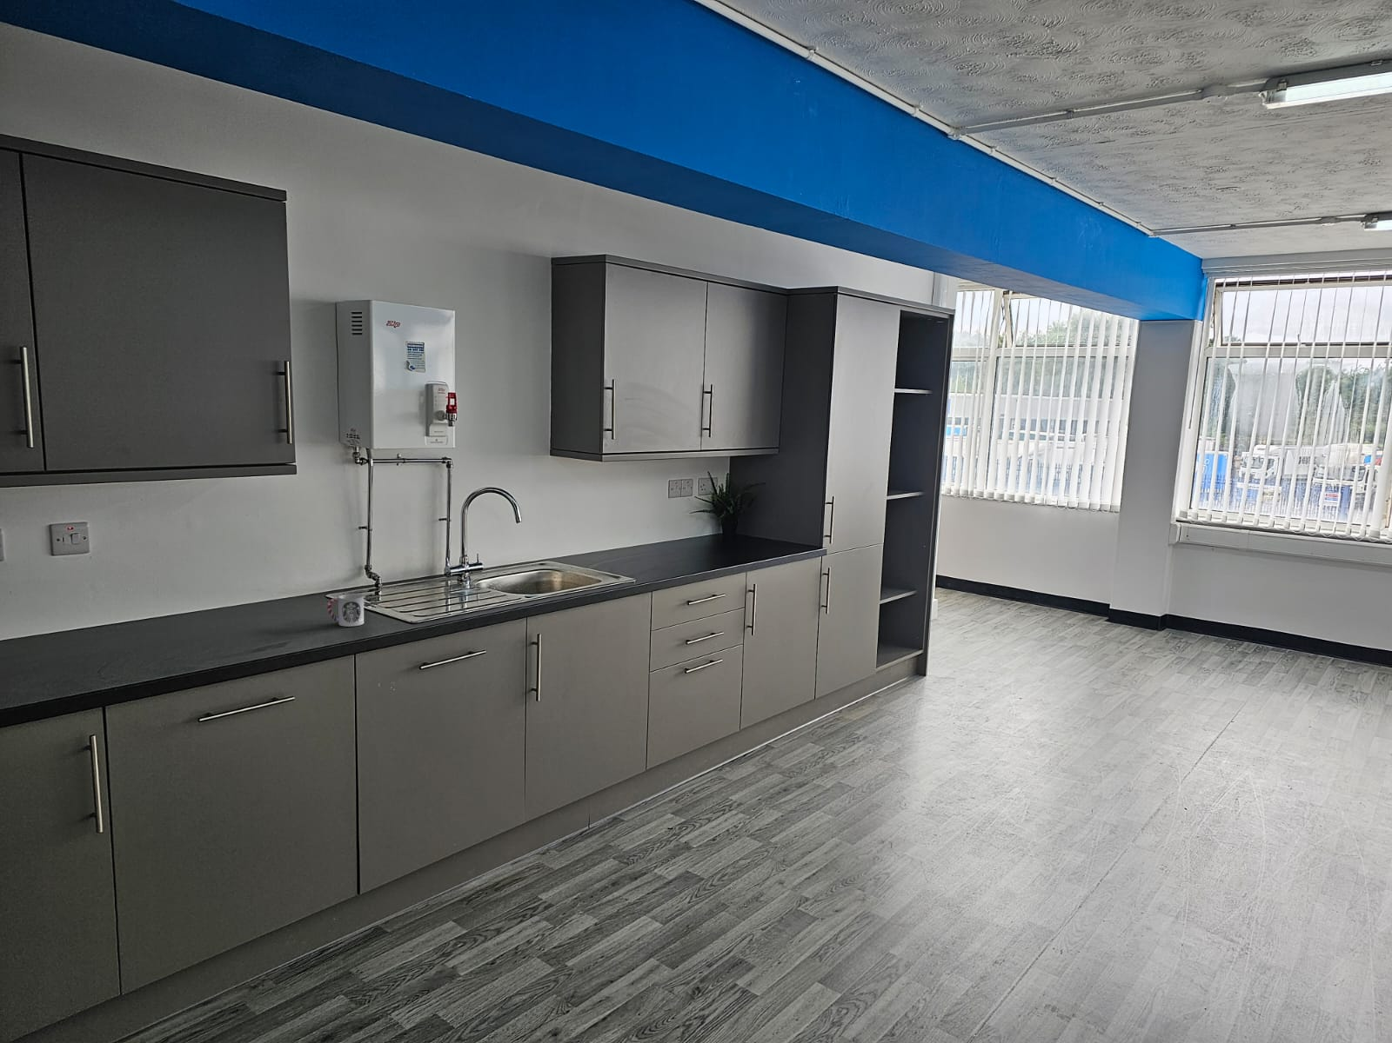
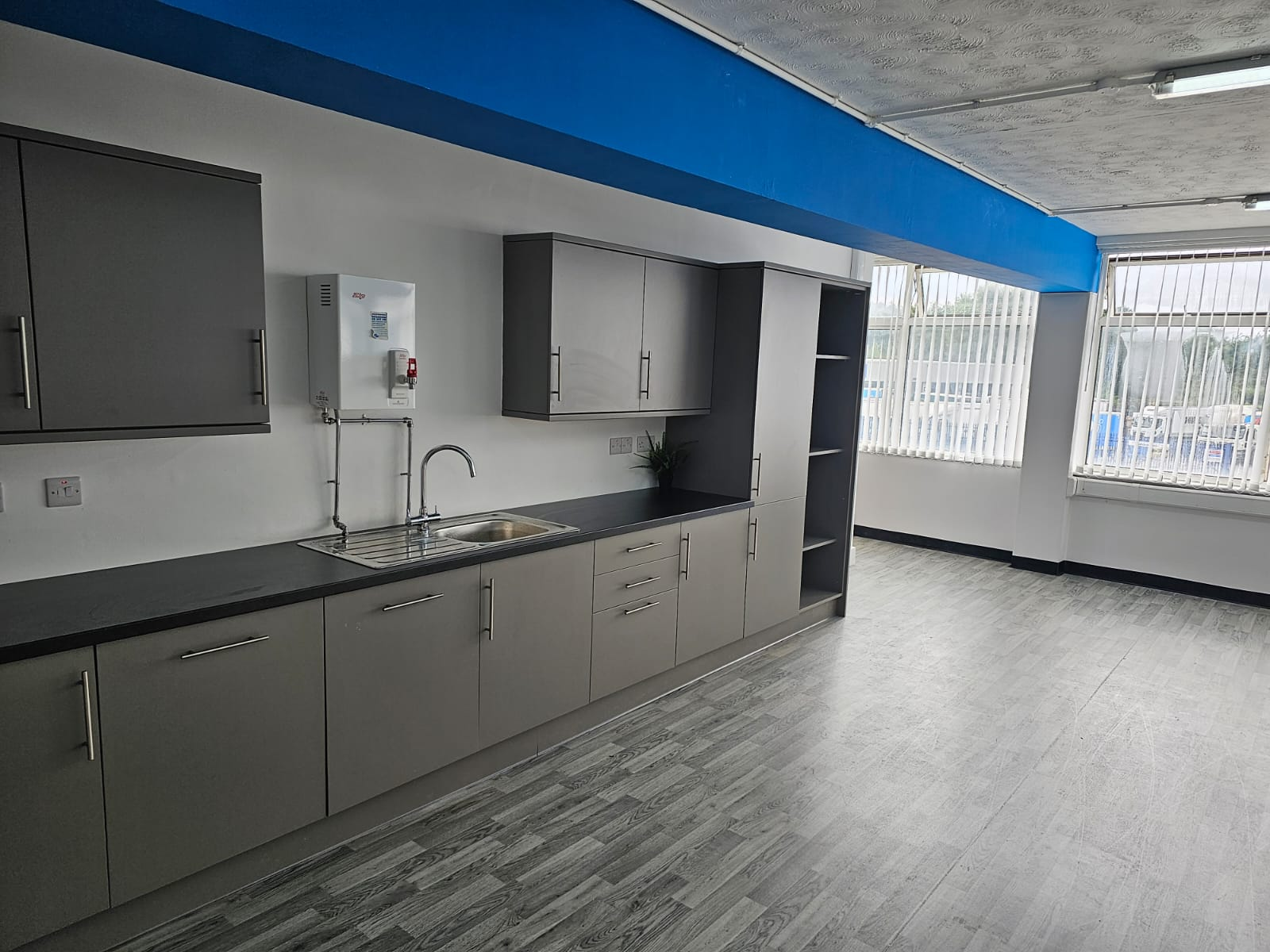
- cup (345, 610)
